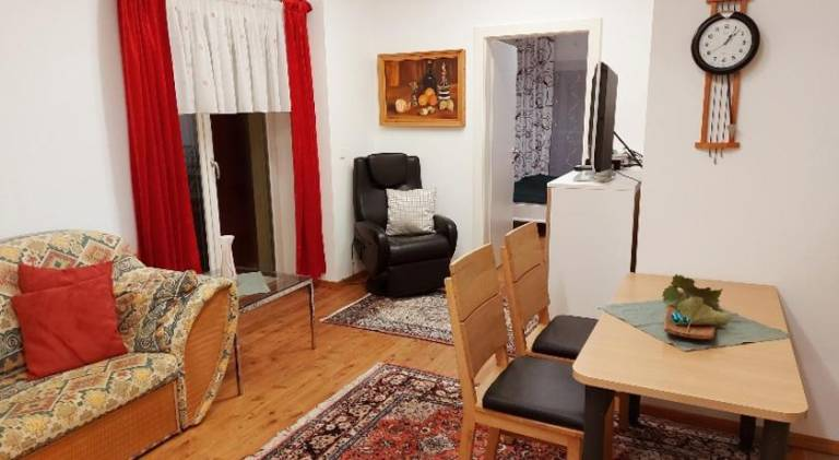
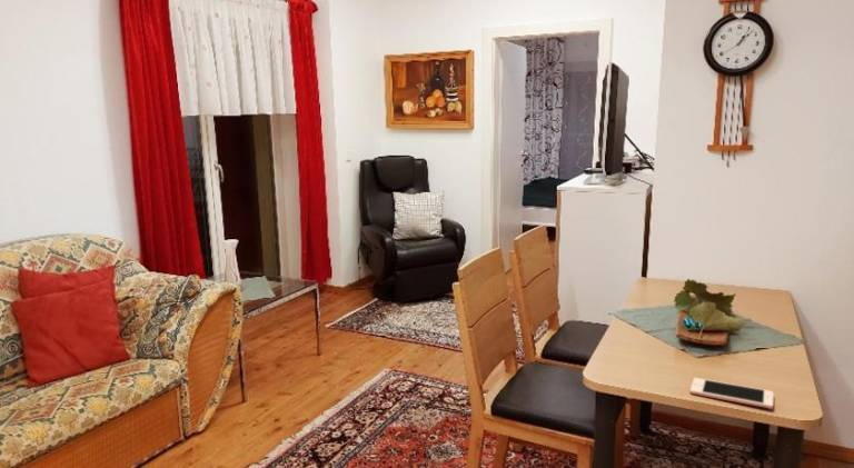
+ cell phone (731, 392)
